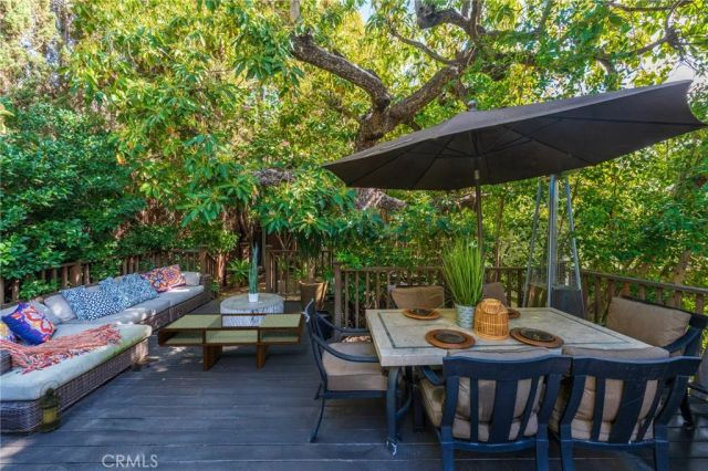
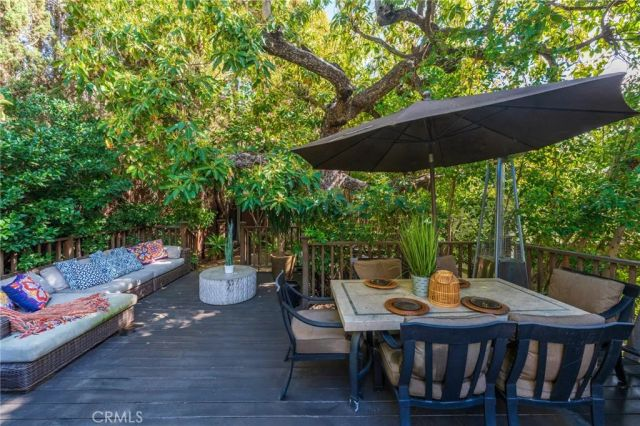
- coffee table (238, 339)
- lantern (50, 405)
